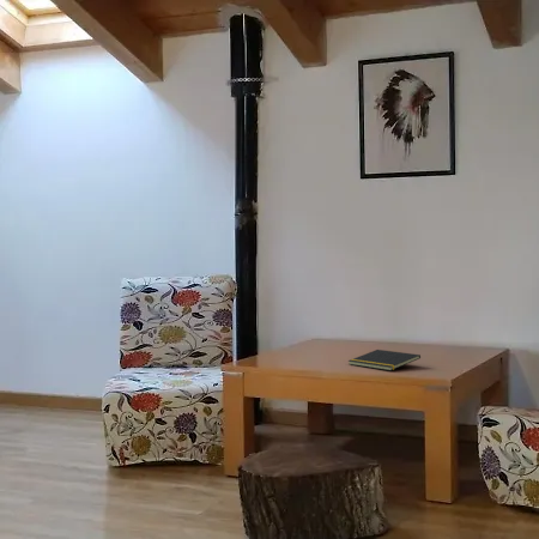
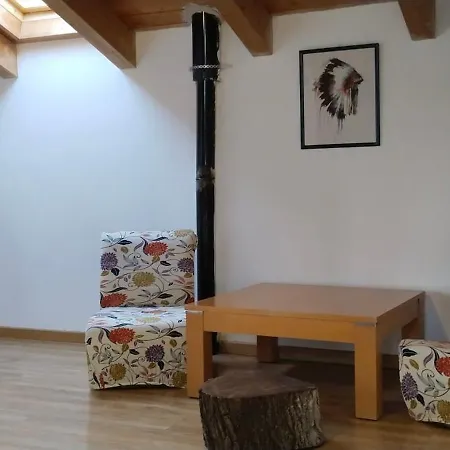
- notepad (383, 359)
